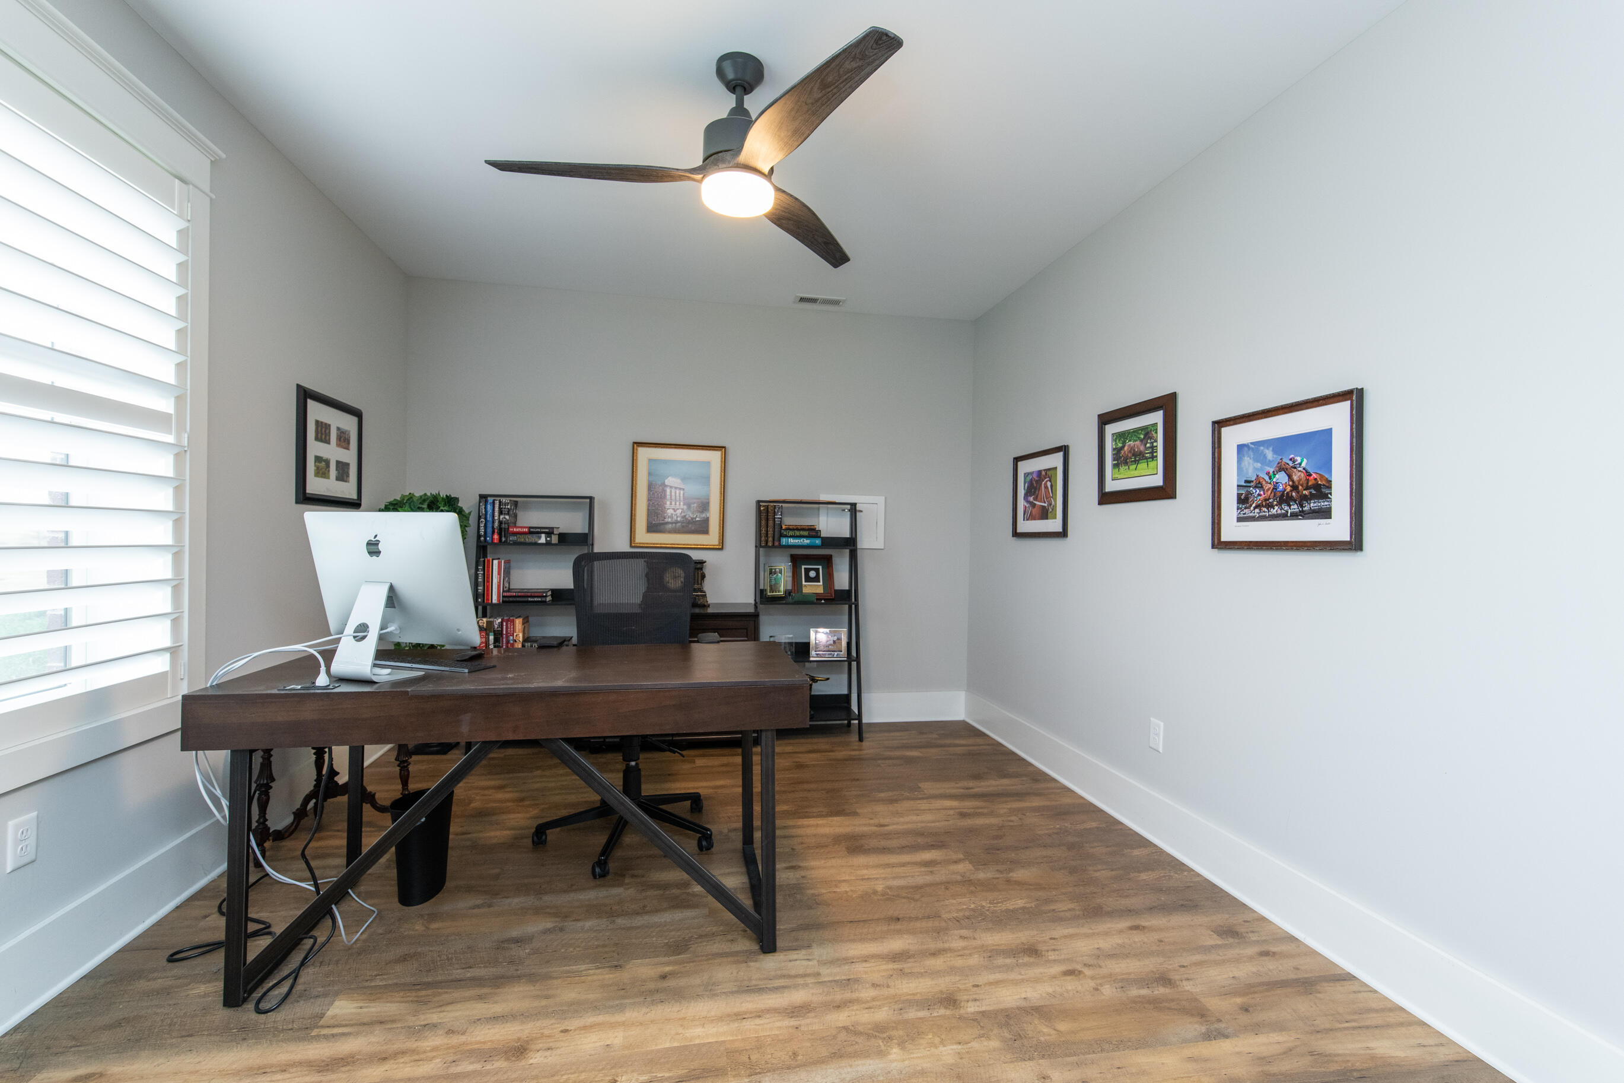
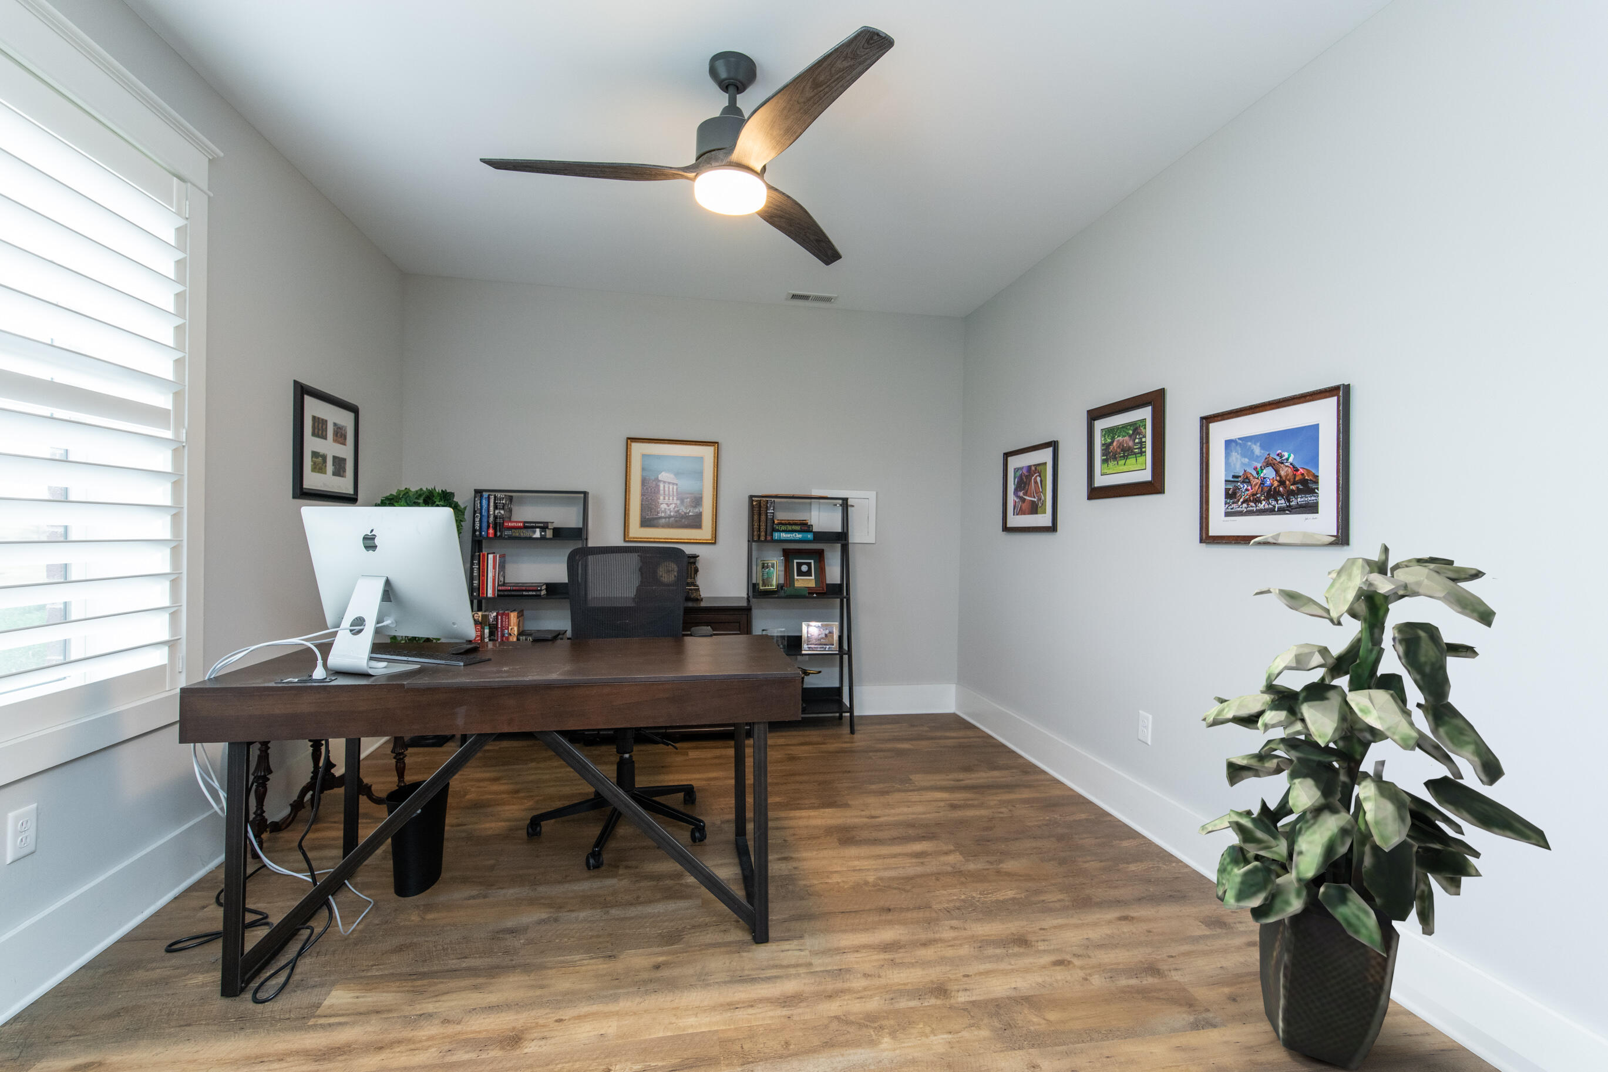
+ indoor plant (1332, 784)
